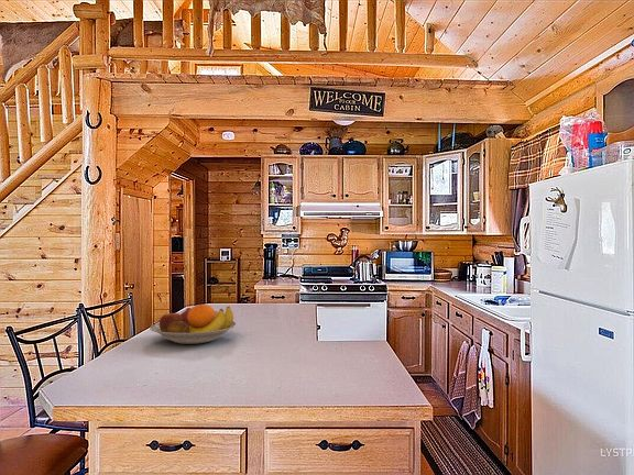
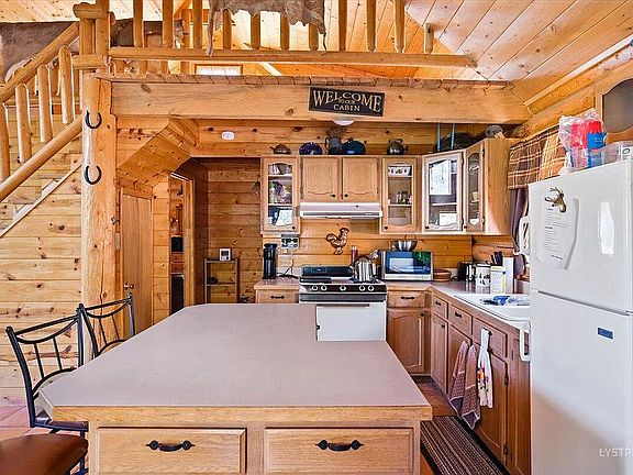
- fruit bowl (194, 321)
